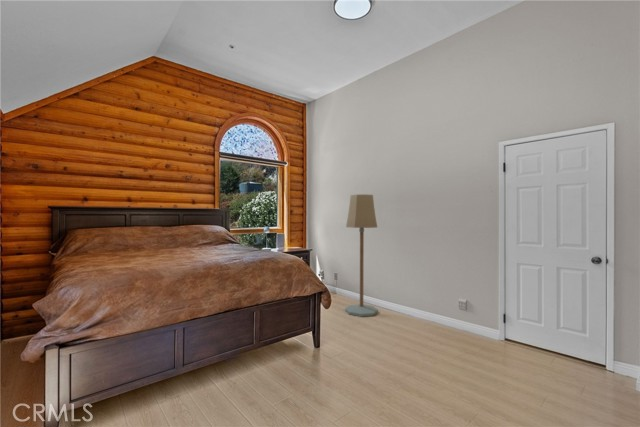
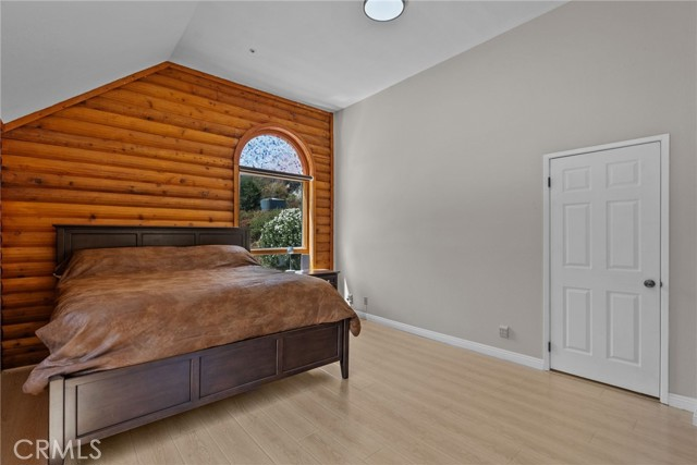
- floor lamp (361, 253)
